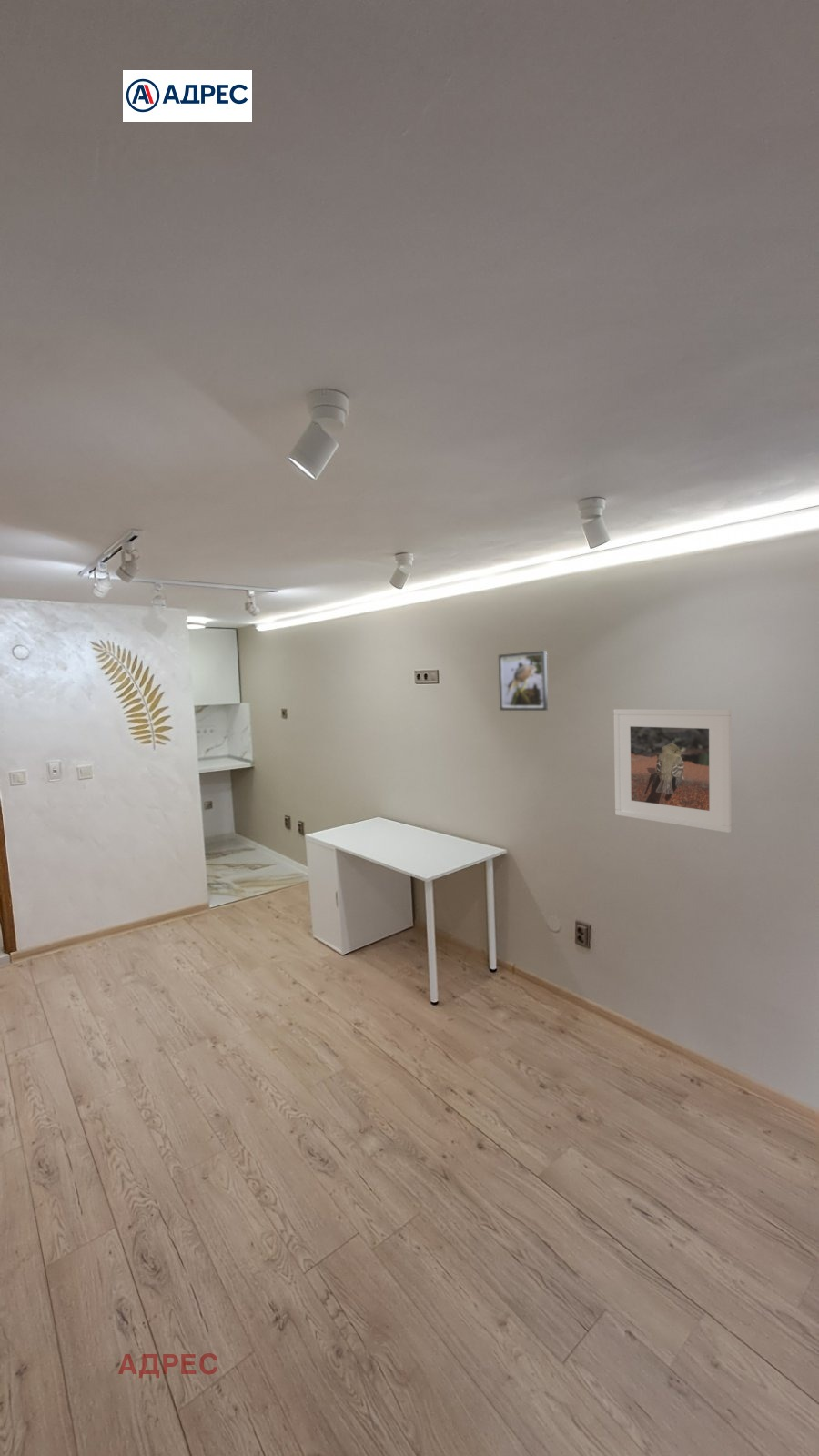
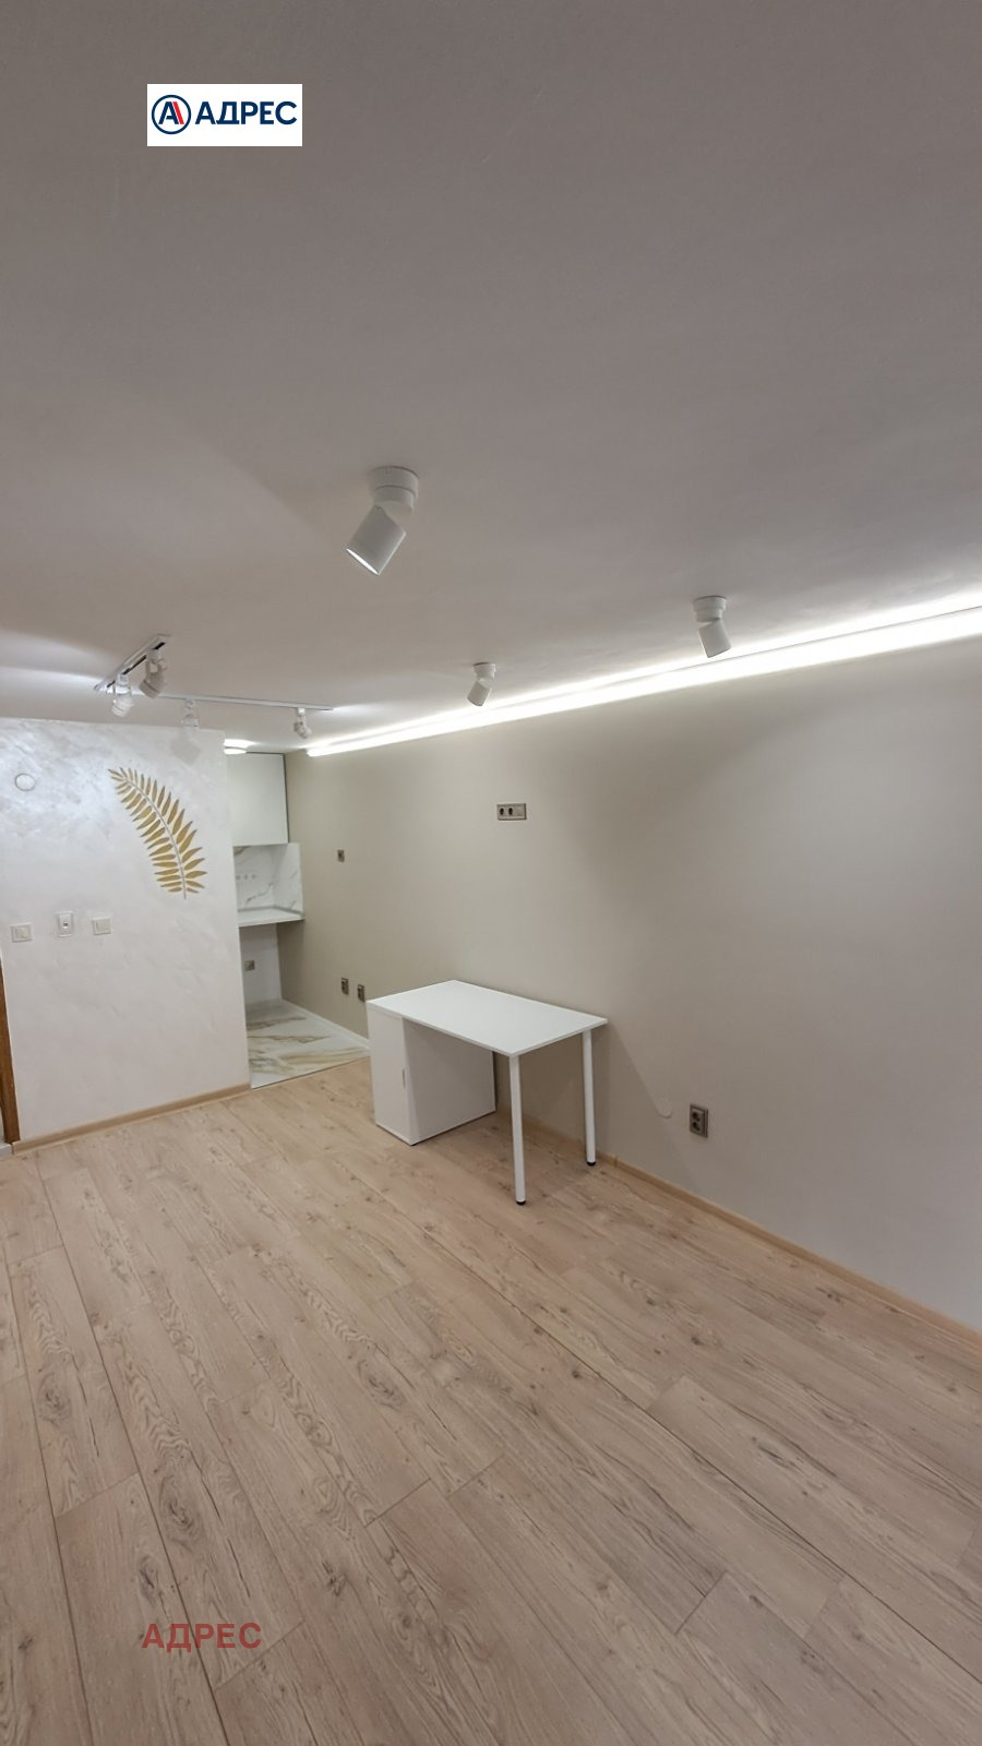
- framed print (668, 766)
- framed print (521, 682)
